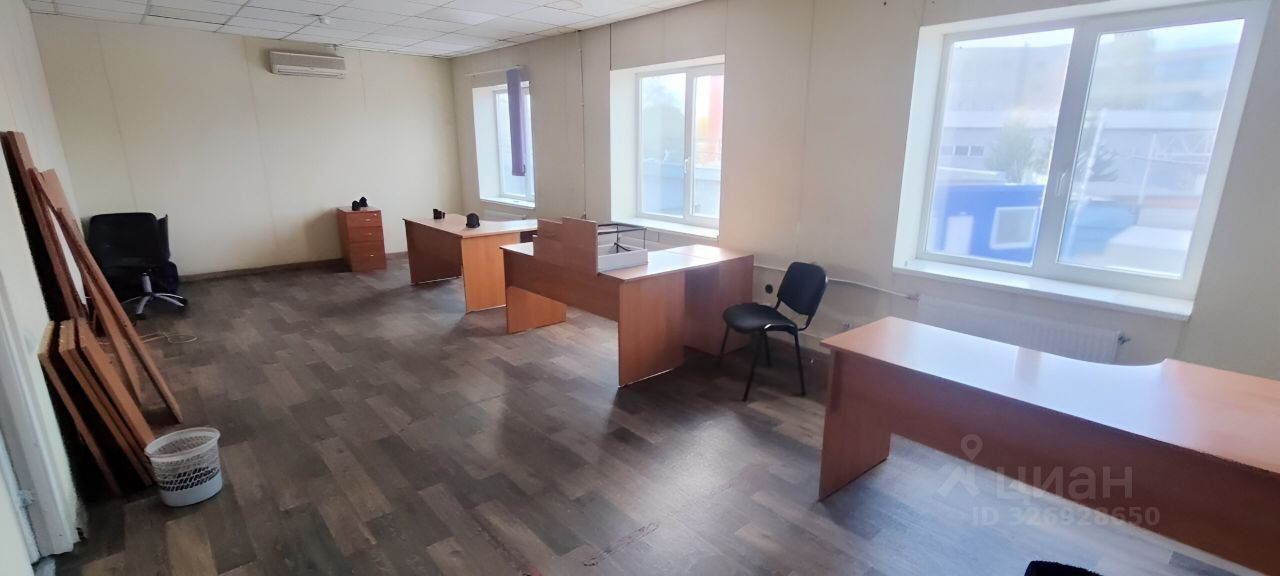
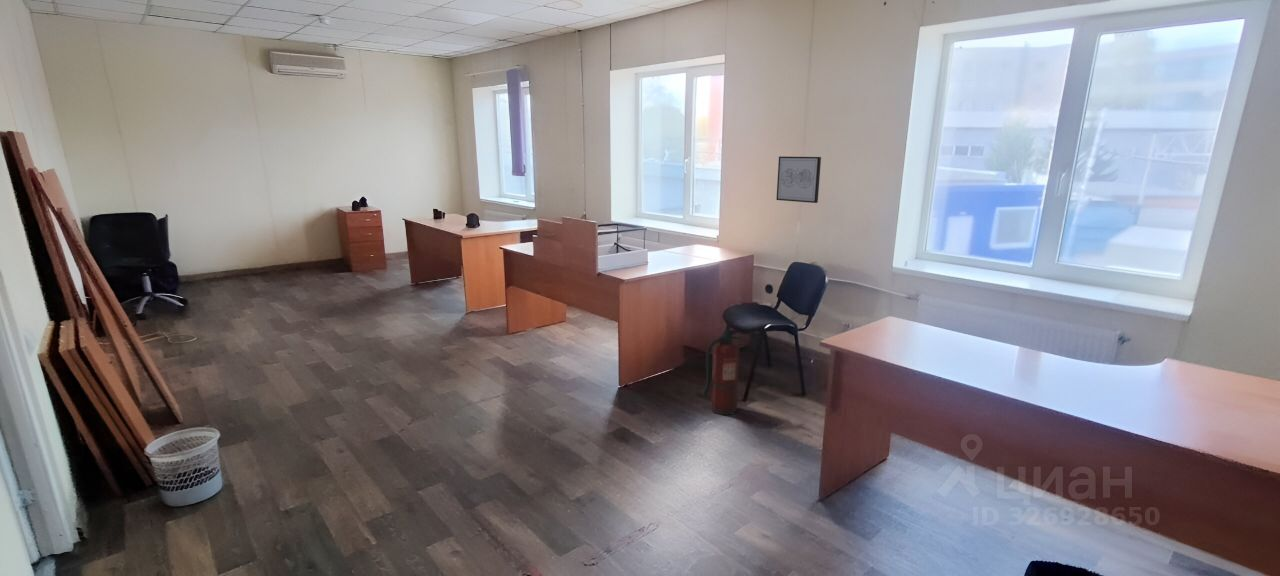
+ wall art (797, 179)
+ fire extinguisher (720, 370)
